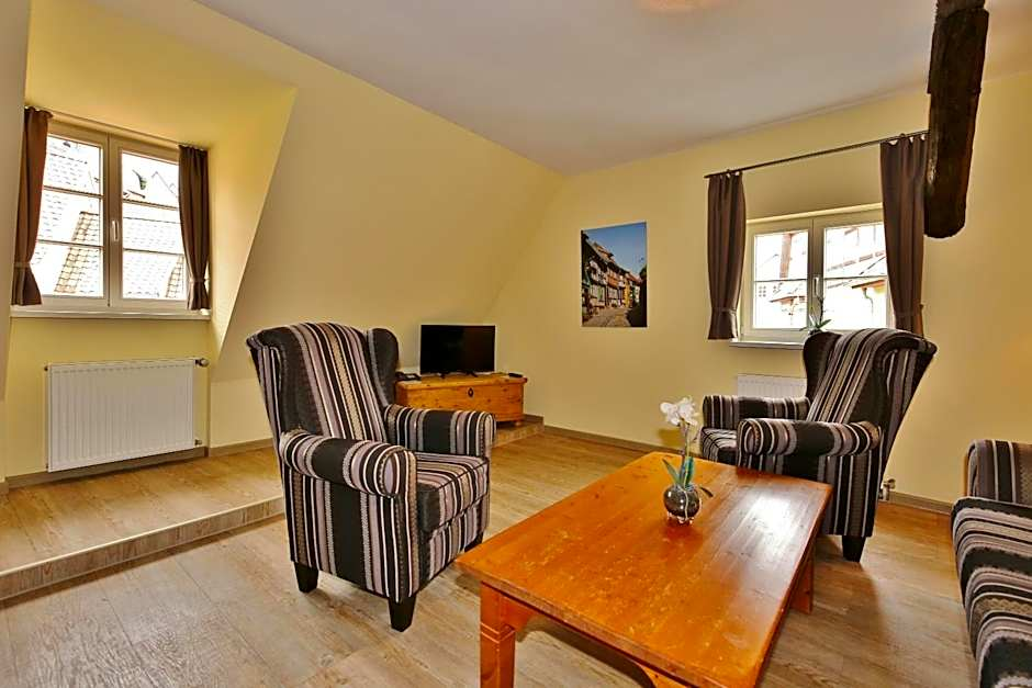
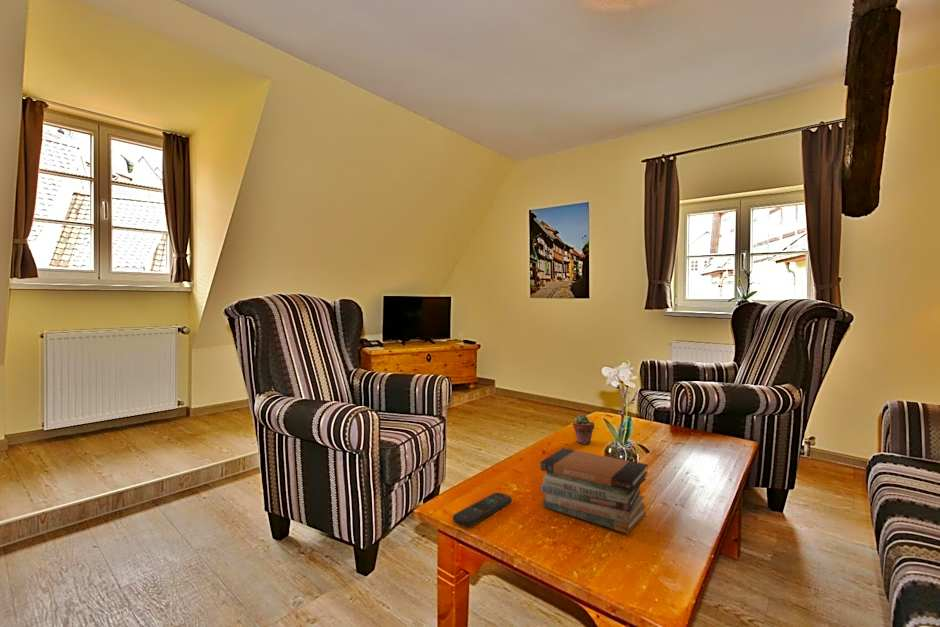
+ potted succulent (583, 428)
+ book stack (592, 486)
+ remote control (483, 508)
